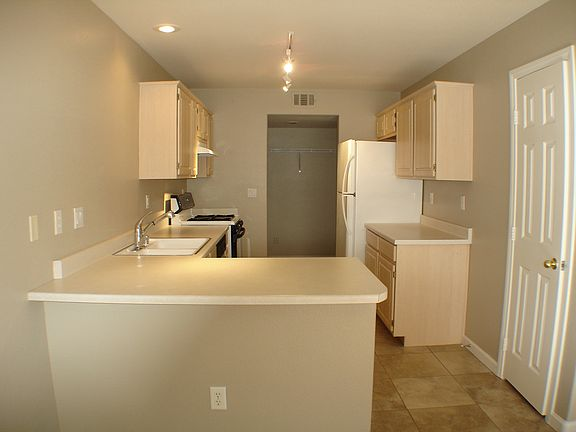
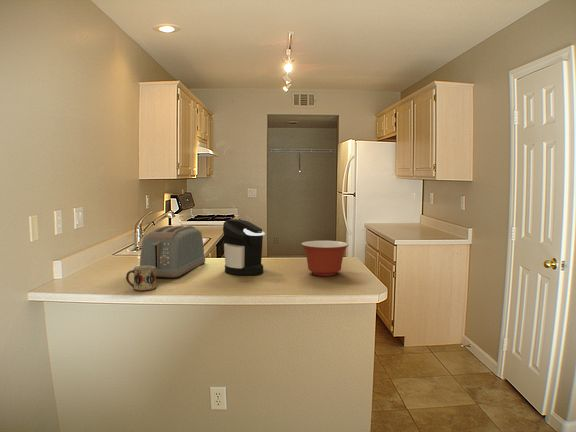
+ coffee maker (245, 245)
+ toaster (173, 248)
+ mug (143, 277)
+ mixing bowl (324, 258)
